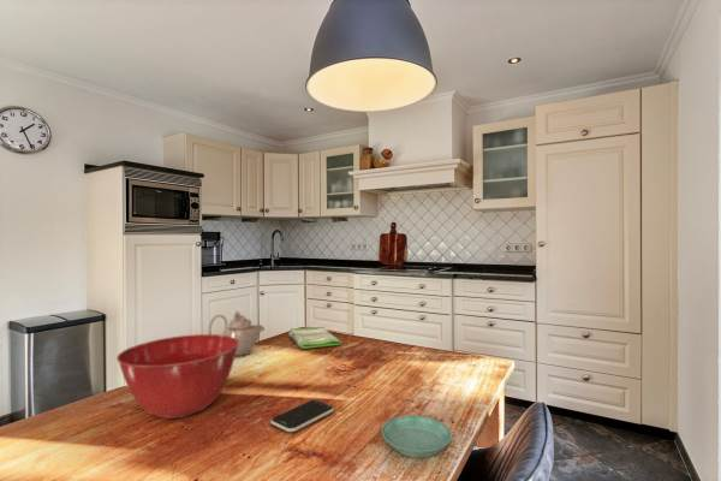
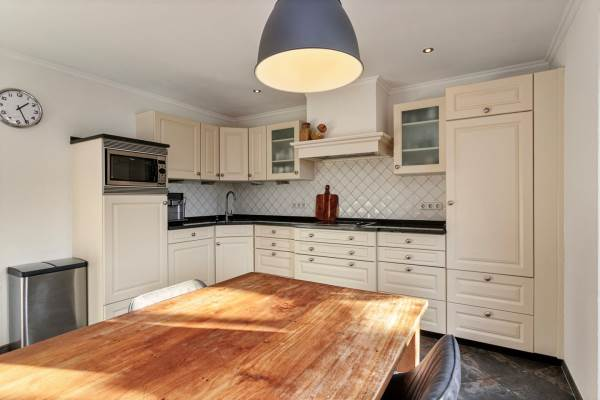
- teapot (237, 332)
- mixing bowl (181, 376)
- smartphone (303, 415)
- dish towel (314, 335)
- saucer (416, 437)
